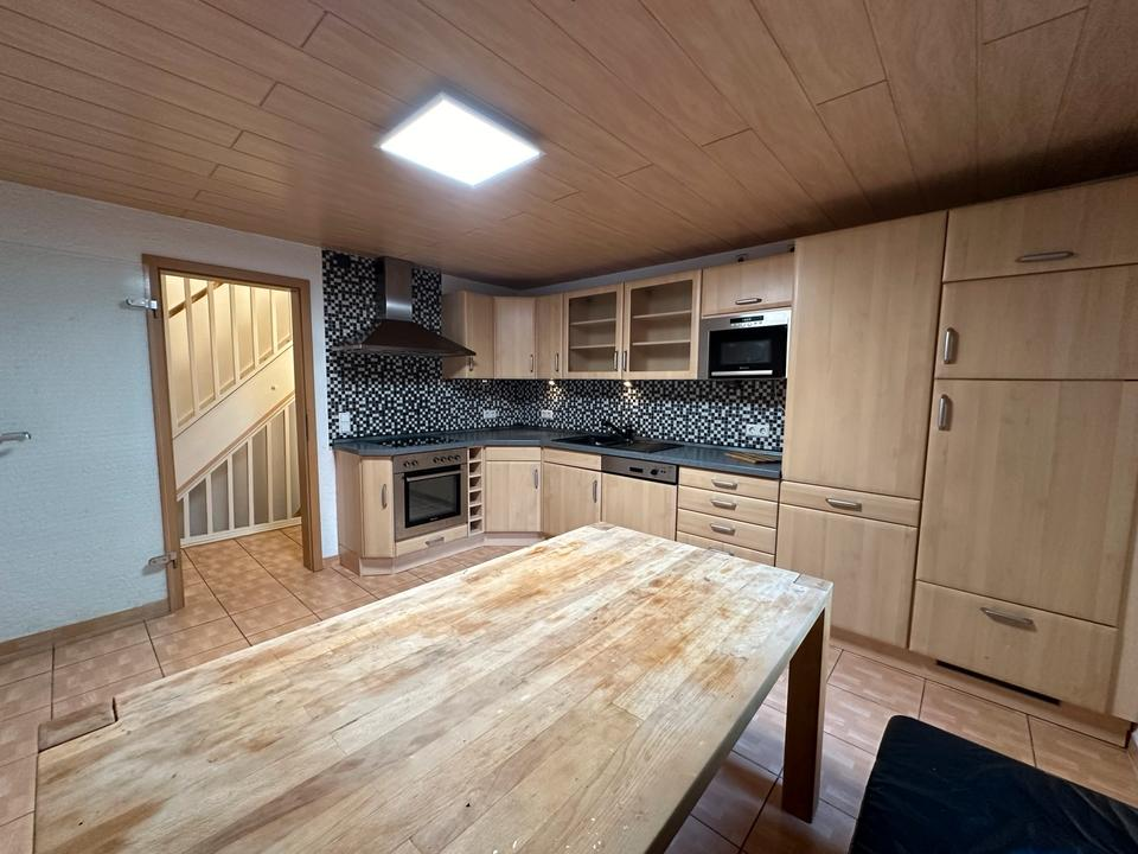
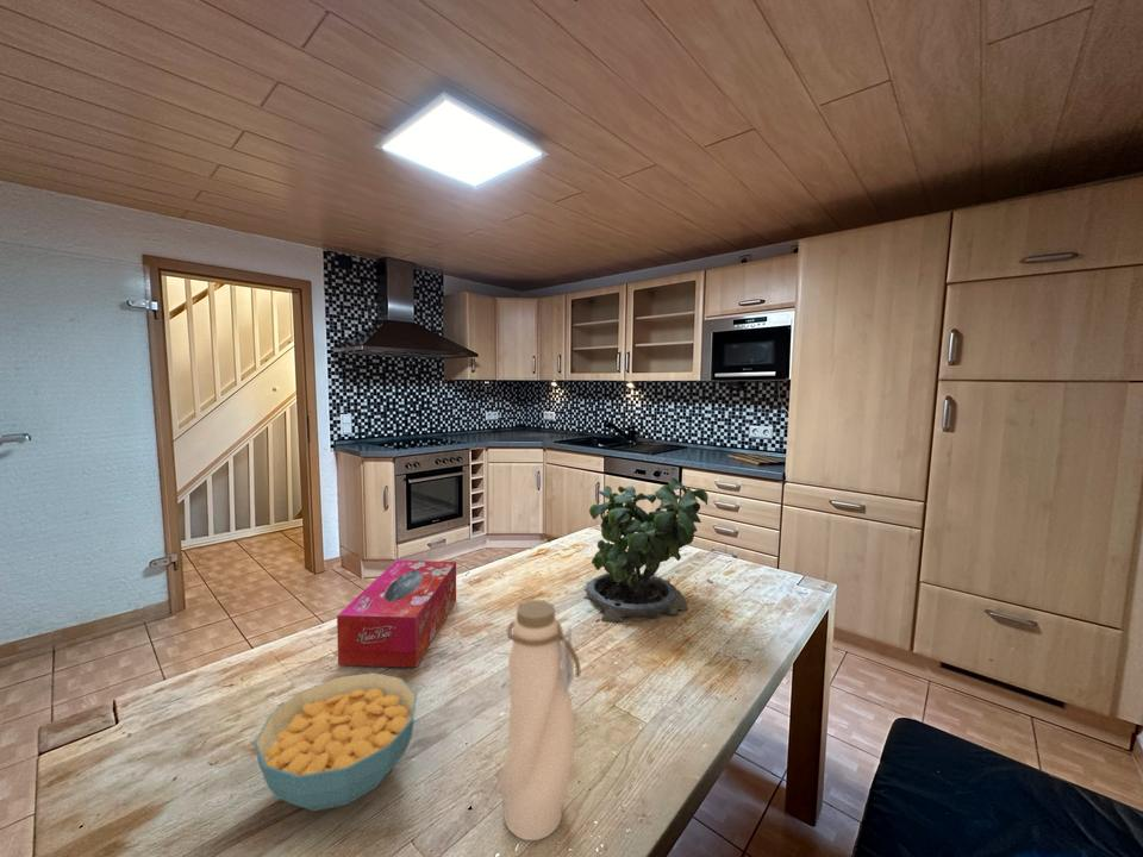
+ water bottle (539, 712)
+ cereal bowl (342, 749)
+ tissue box (405, 606)
+ potted plant (643, 537)
